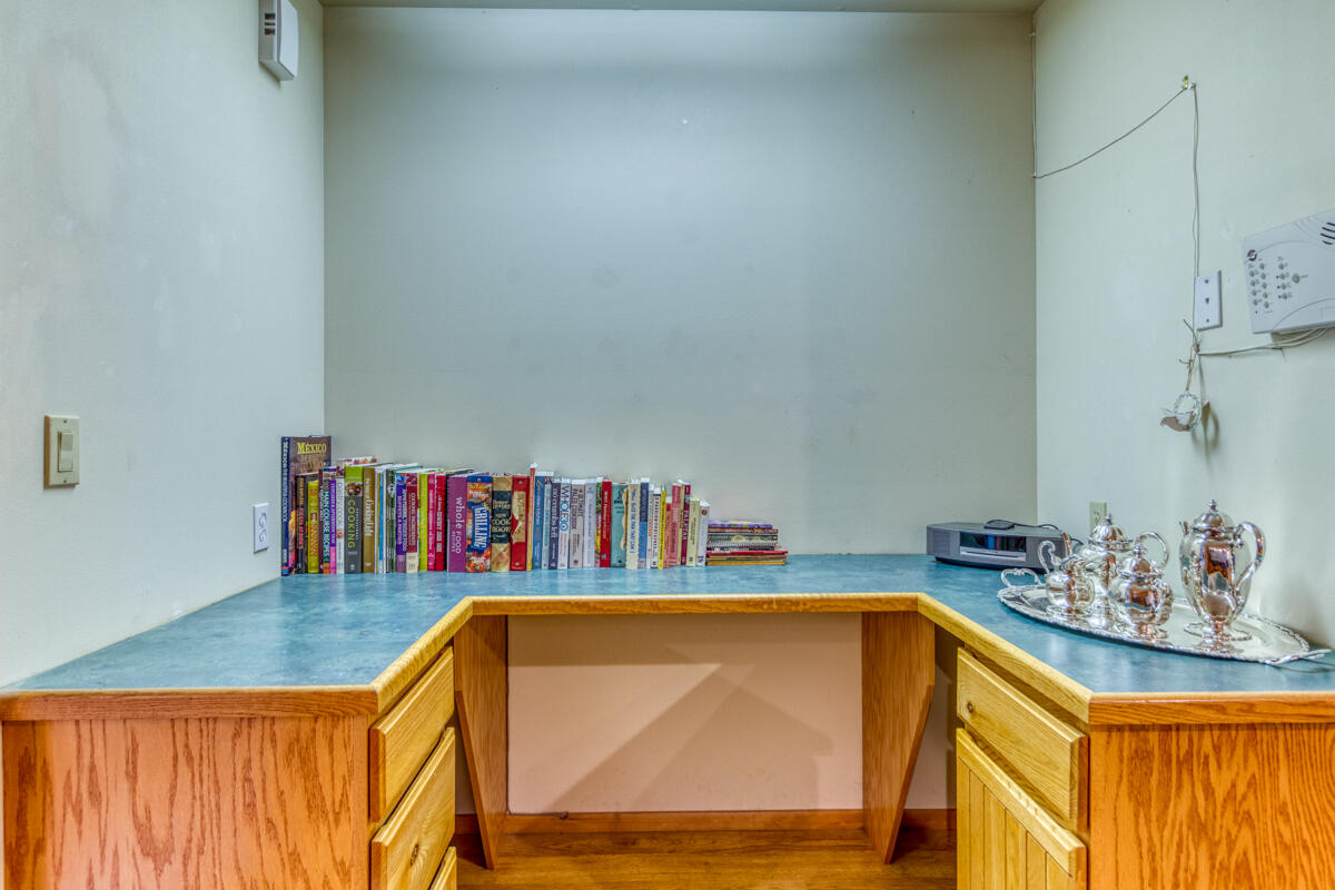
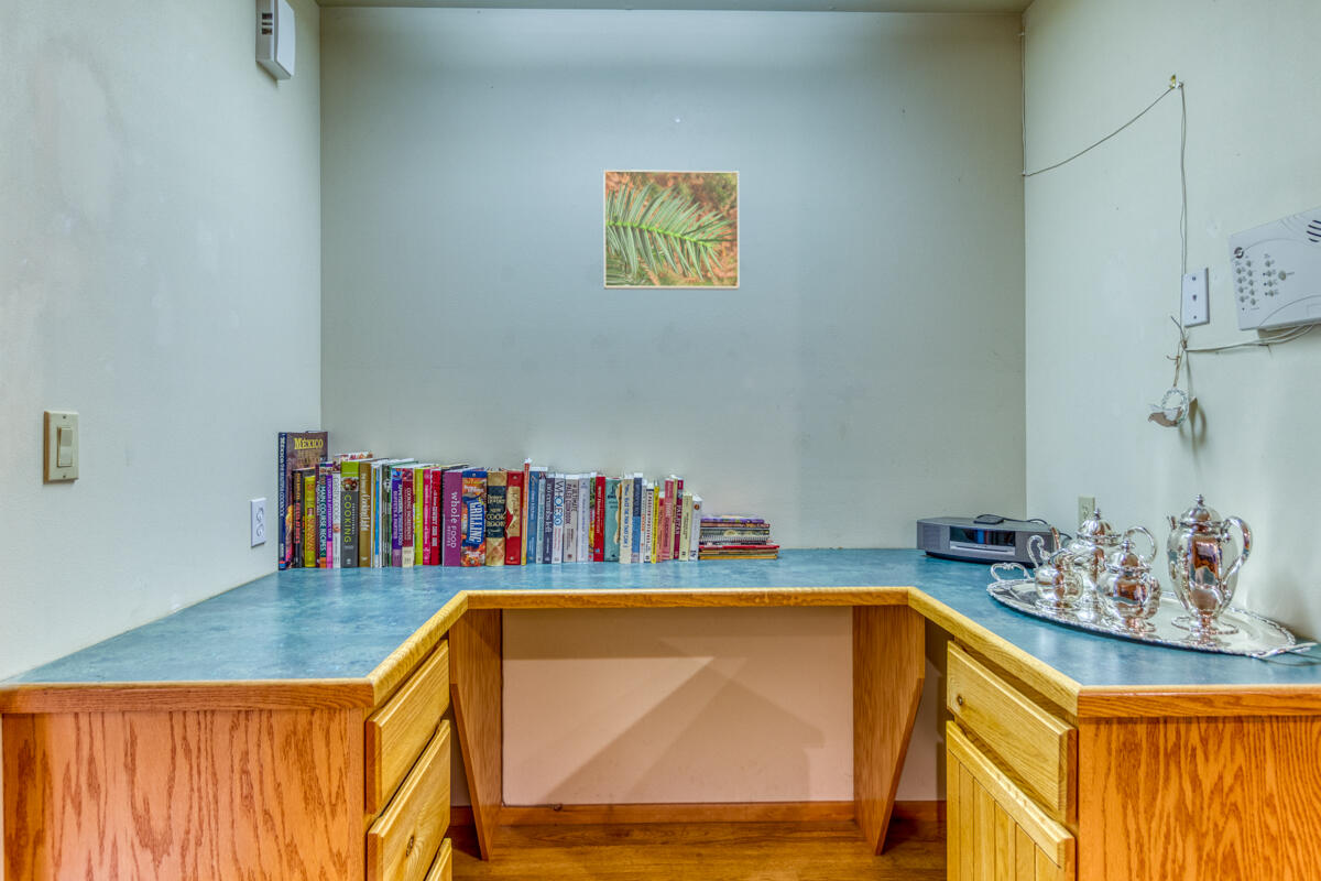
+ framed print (670, 230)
